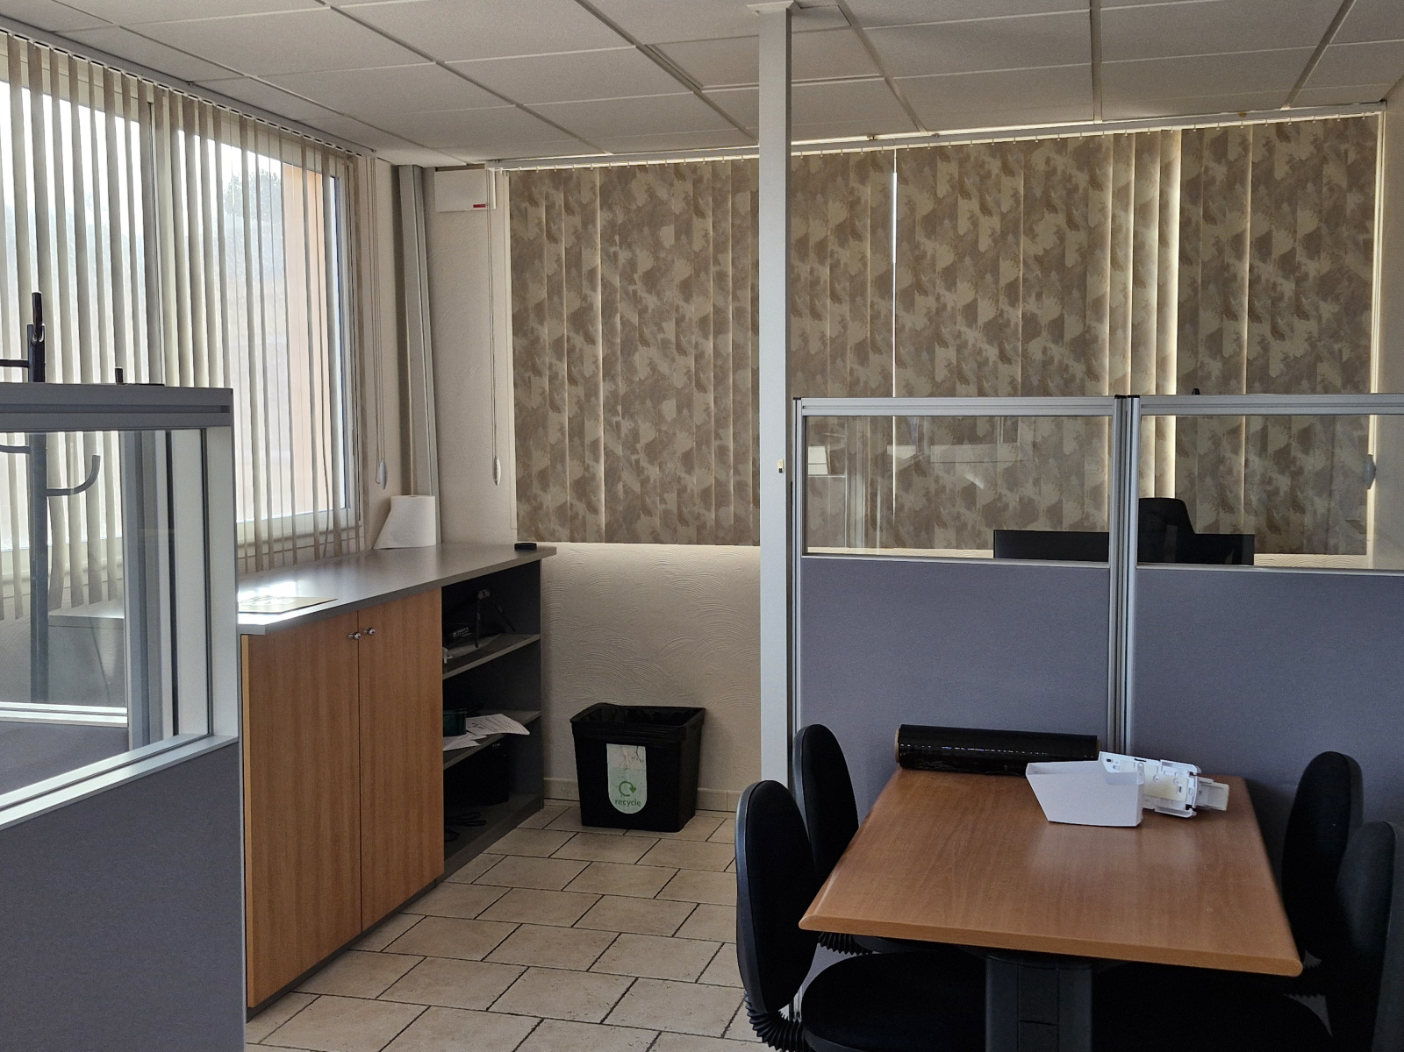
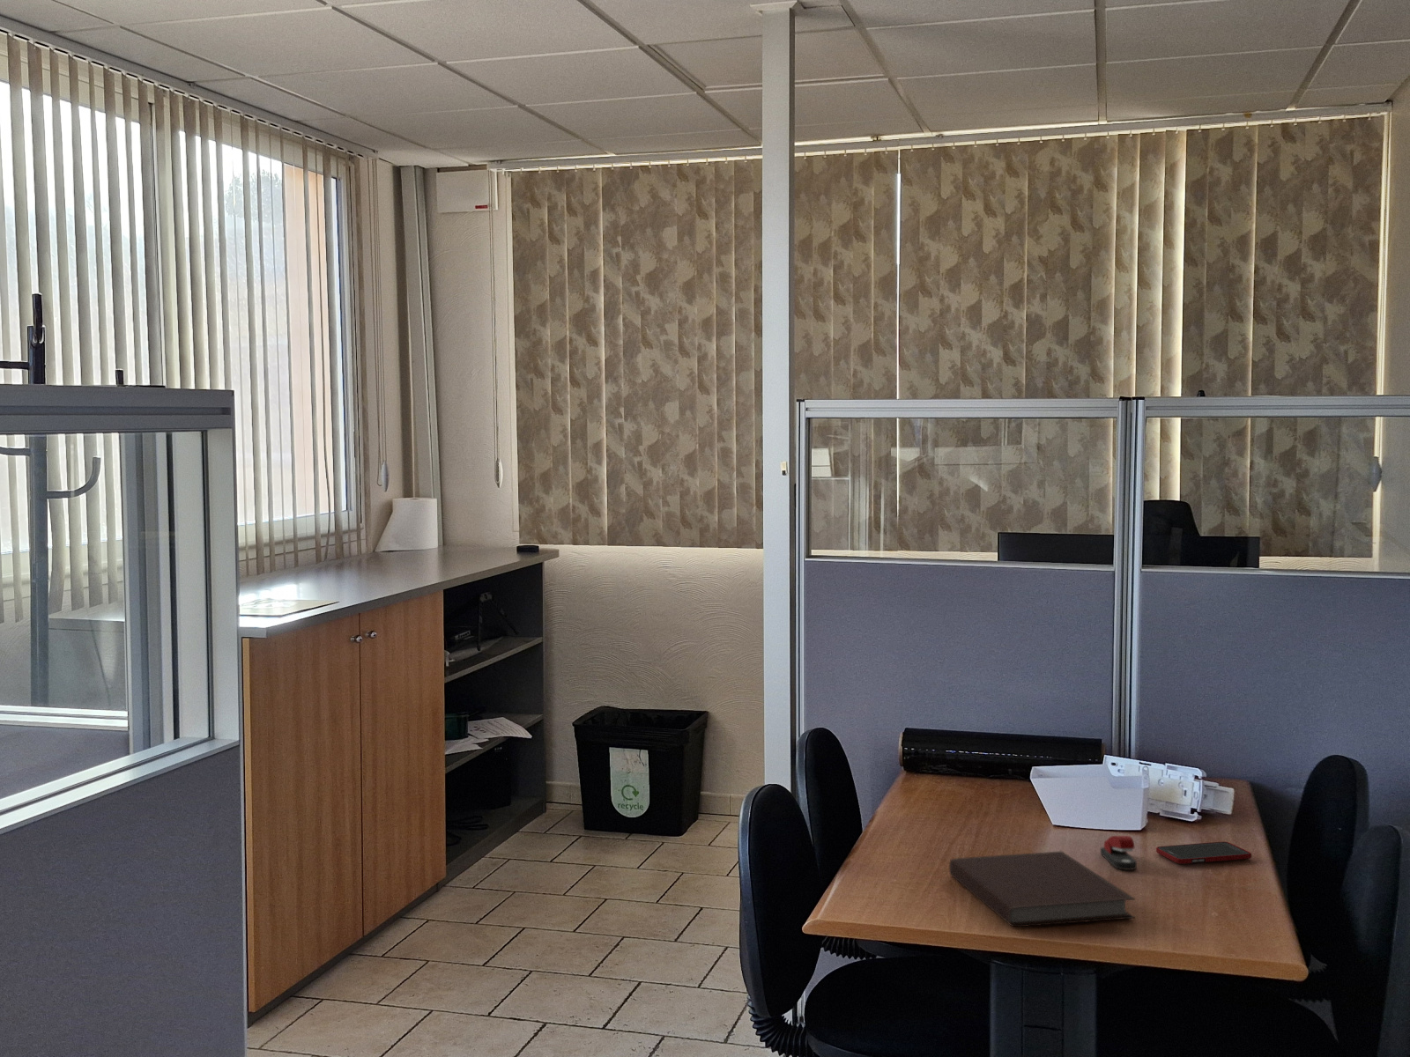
+ cell phone (1202, 853)
+ stapler (1119, 846)
+ notebook (1037, 886)
